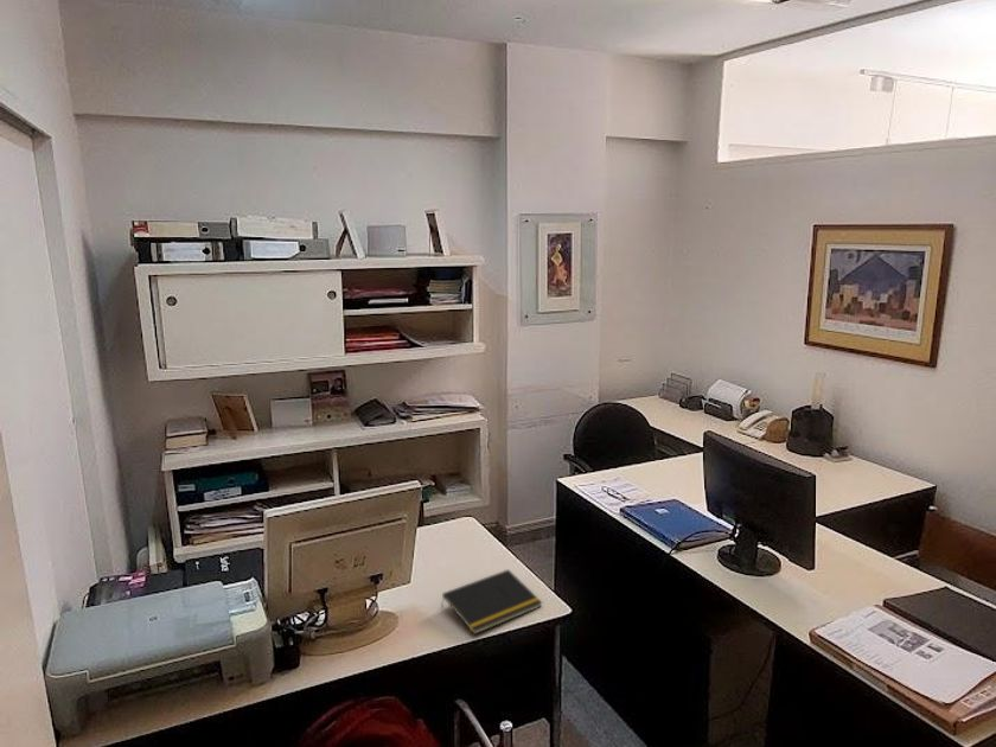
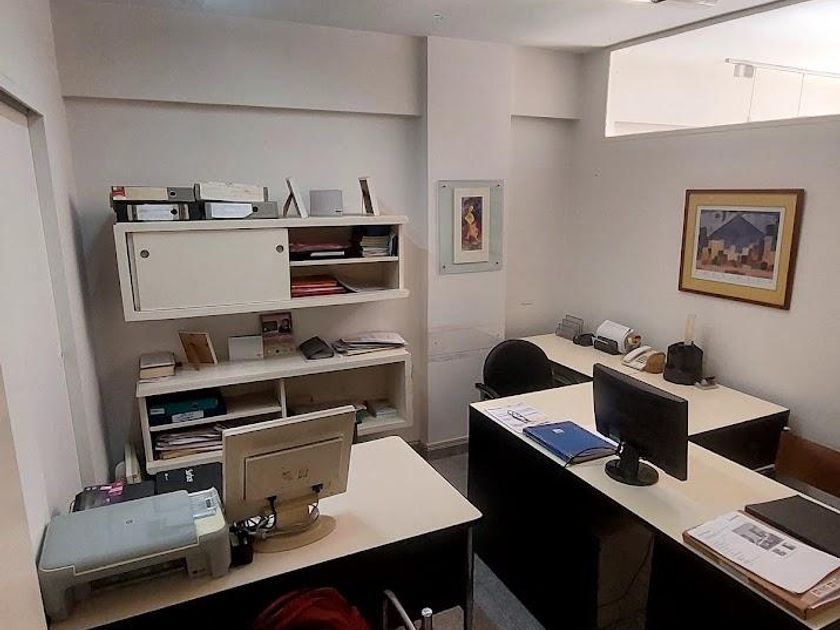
- notepad (492, 599)
